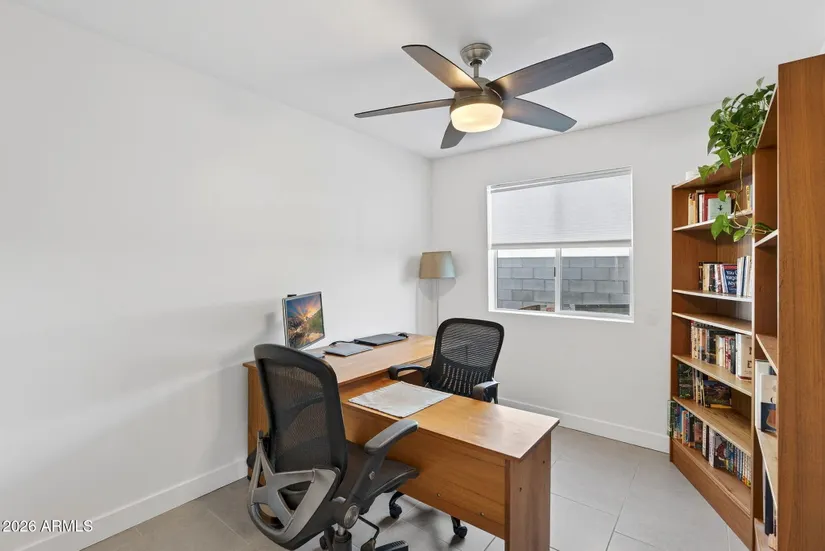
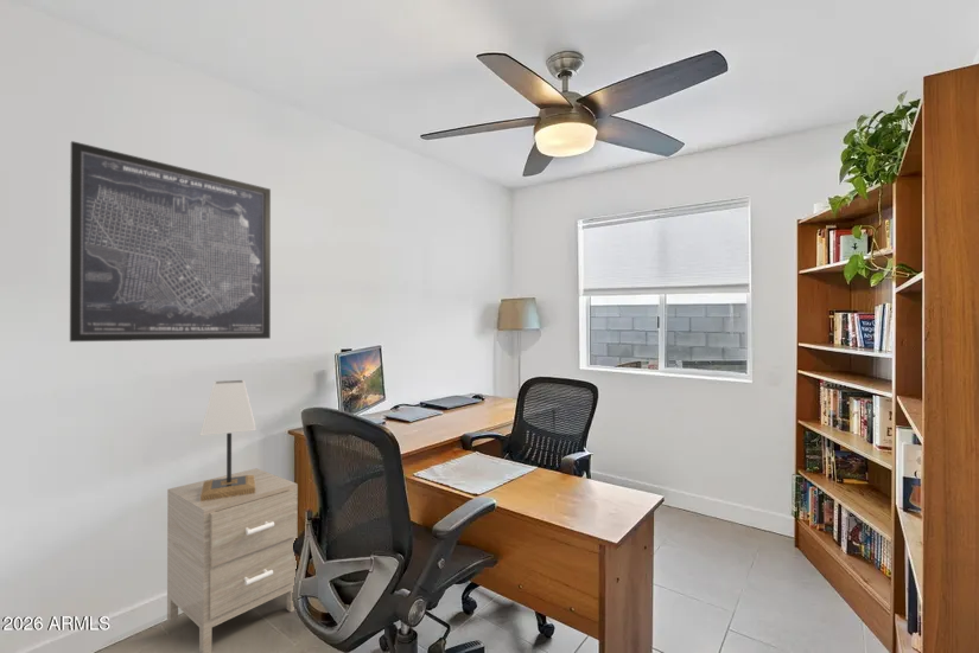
+ wall art (184, 254)
+ lamp (229, 435)
+ nightstand (236, 551)
